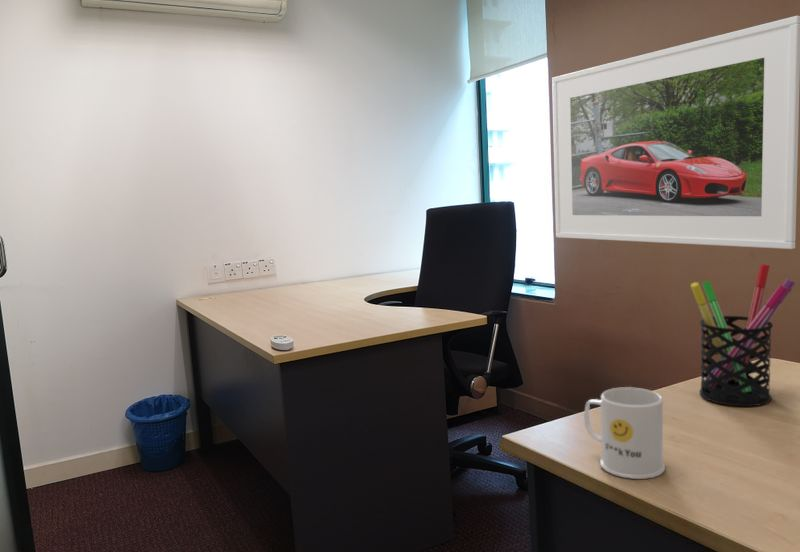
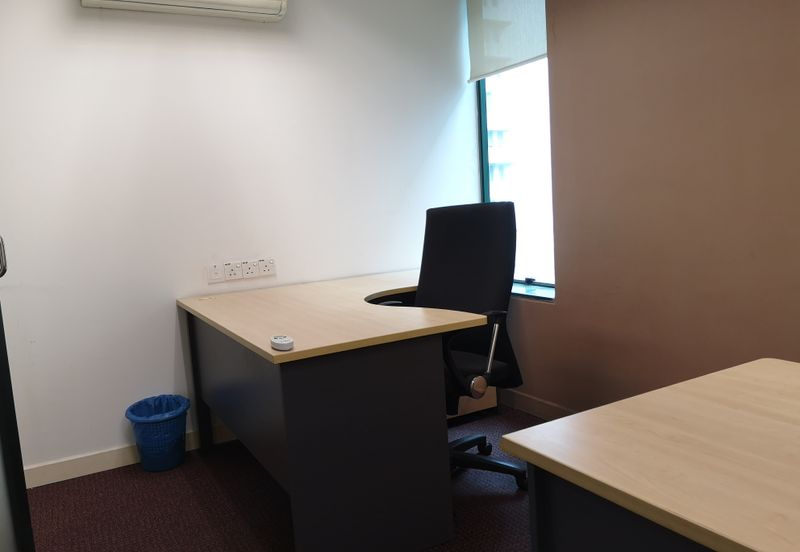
- mug (622, 429)
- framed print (653, 149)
- pen holder (733, 330)
